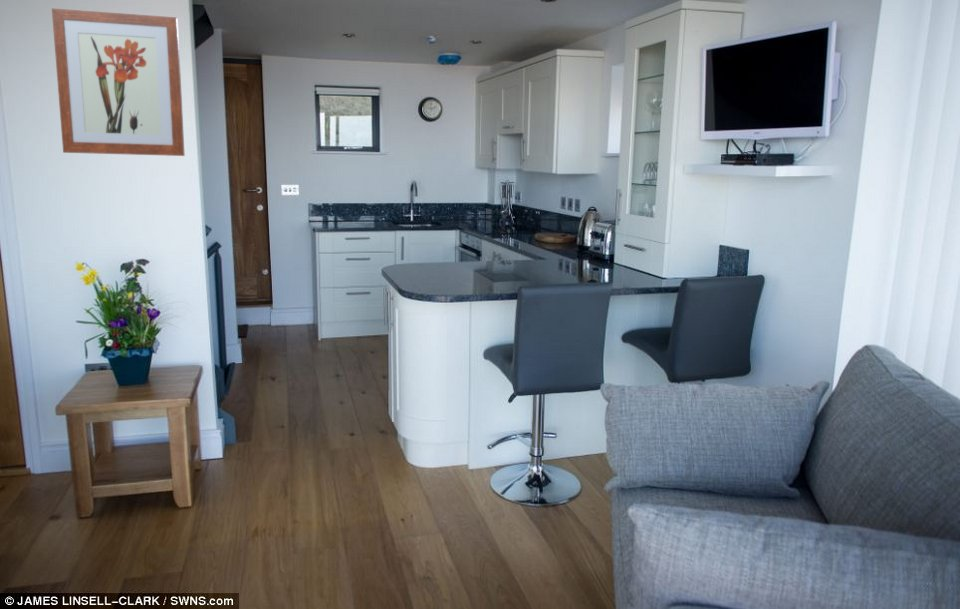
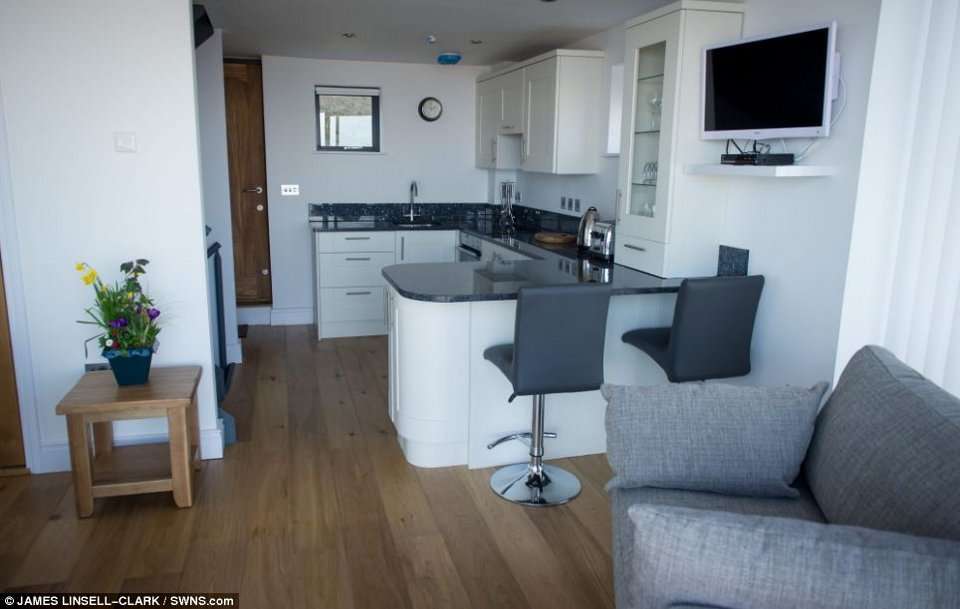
- wall art (120, 85)
